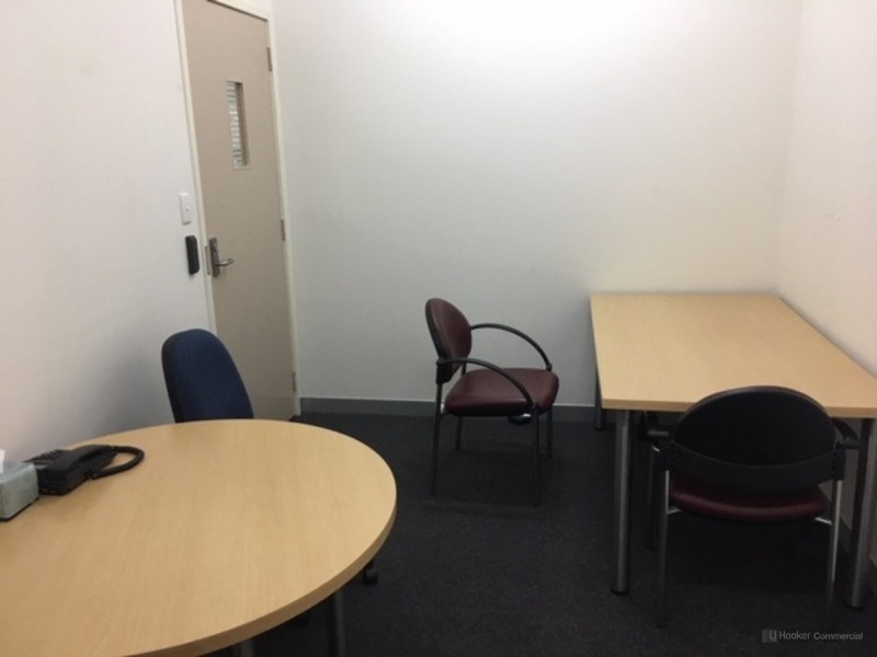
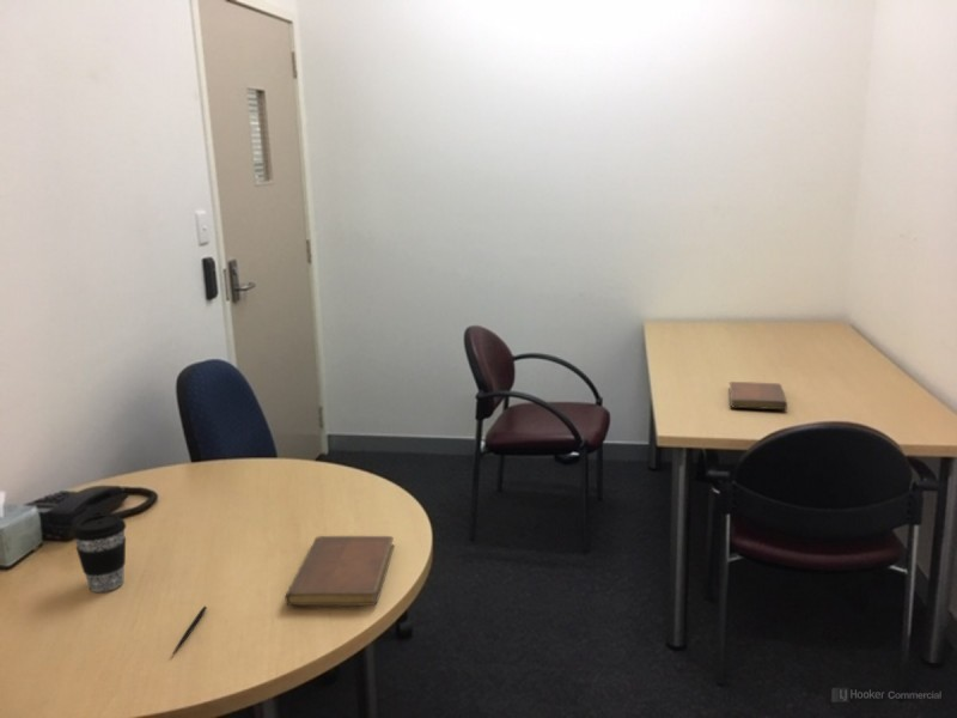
+ coffee cup (102, 553)
+ notebook (756, 394)
+ notebook (343, 567)
+ pen (189, 629)
